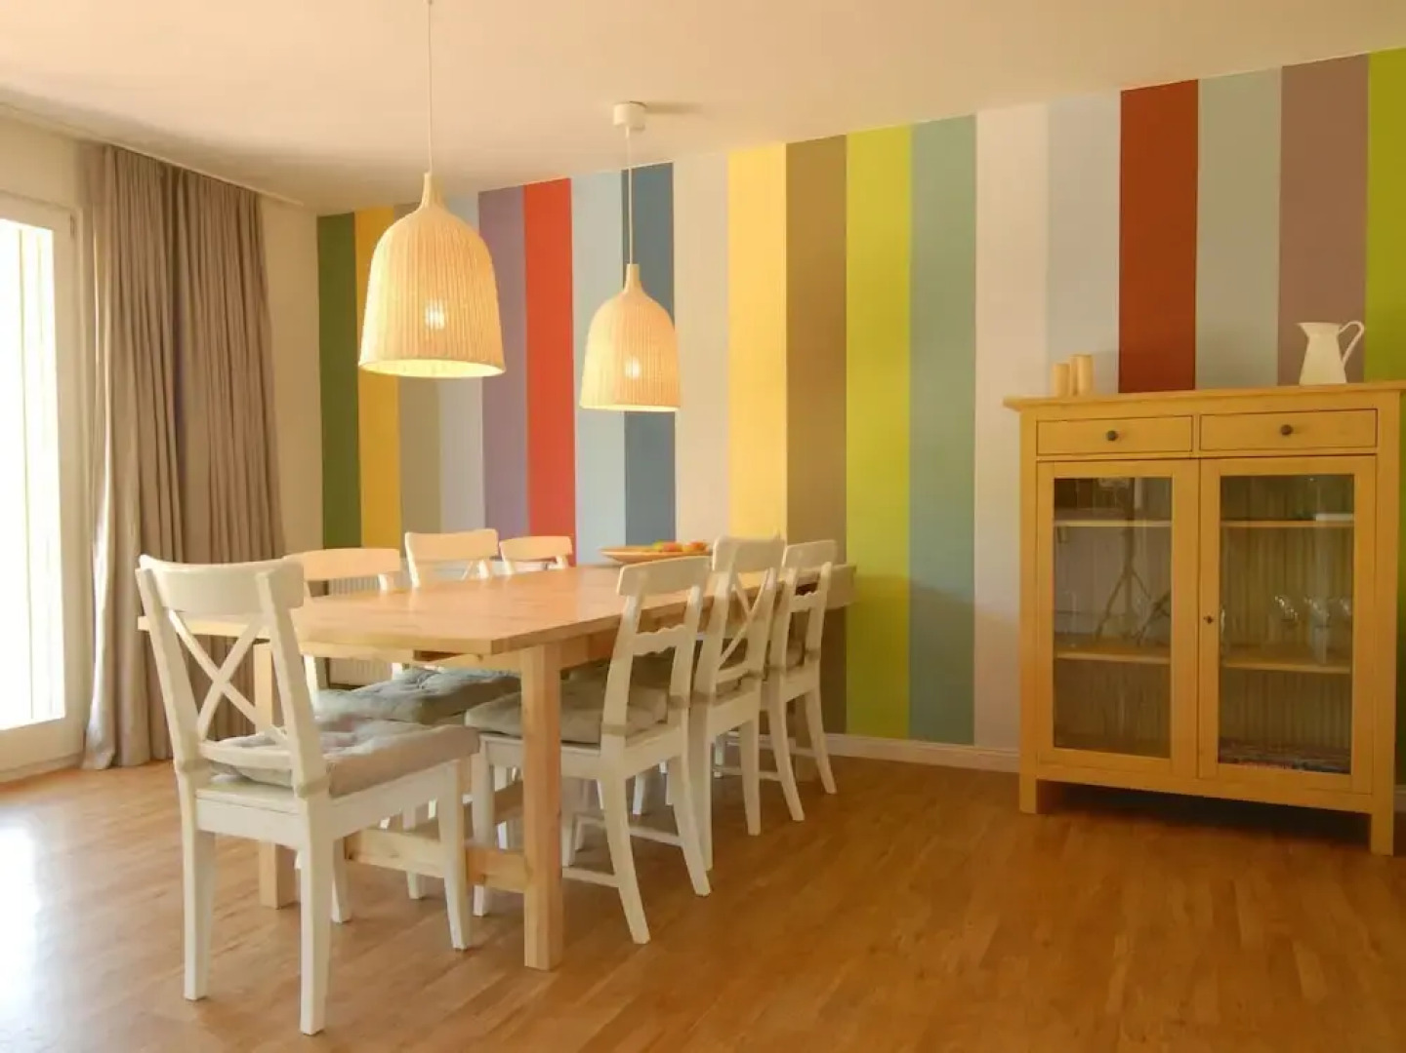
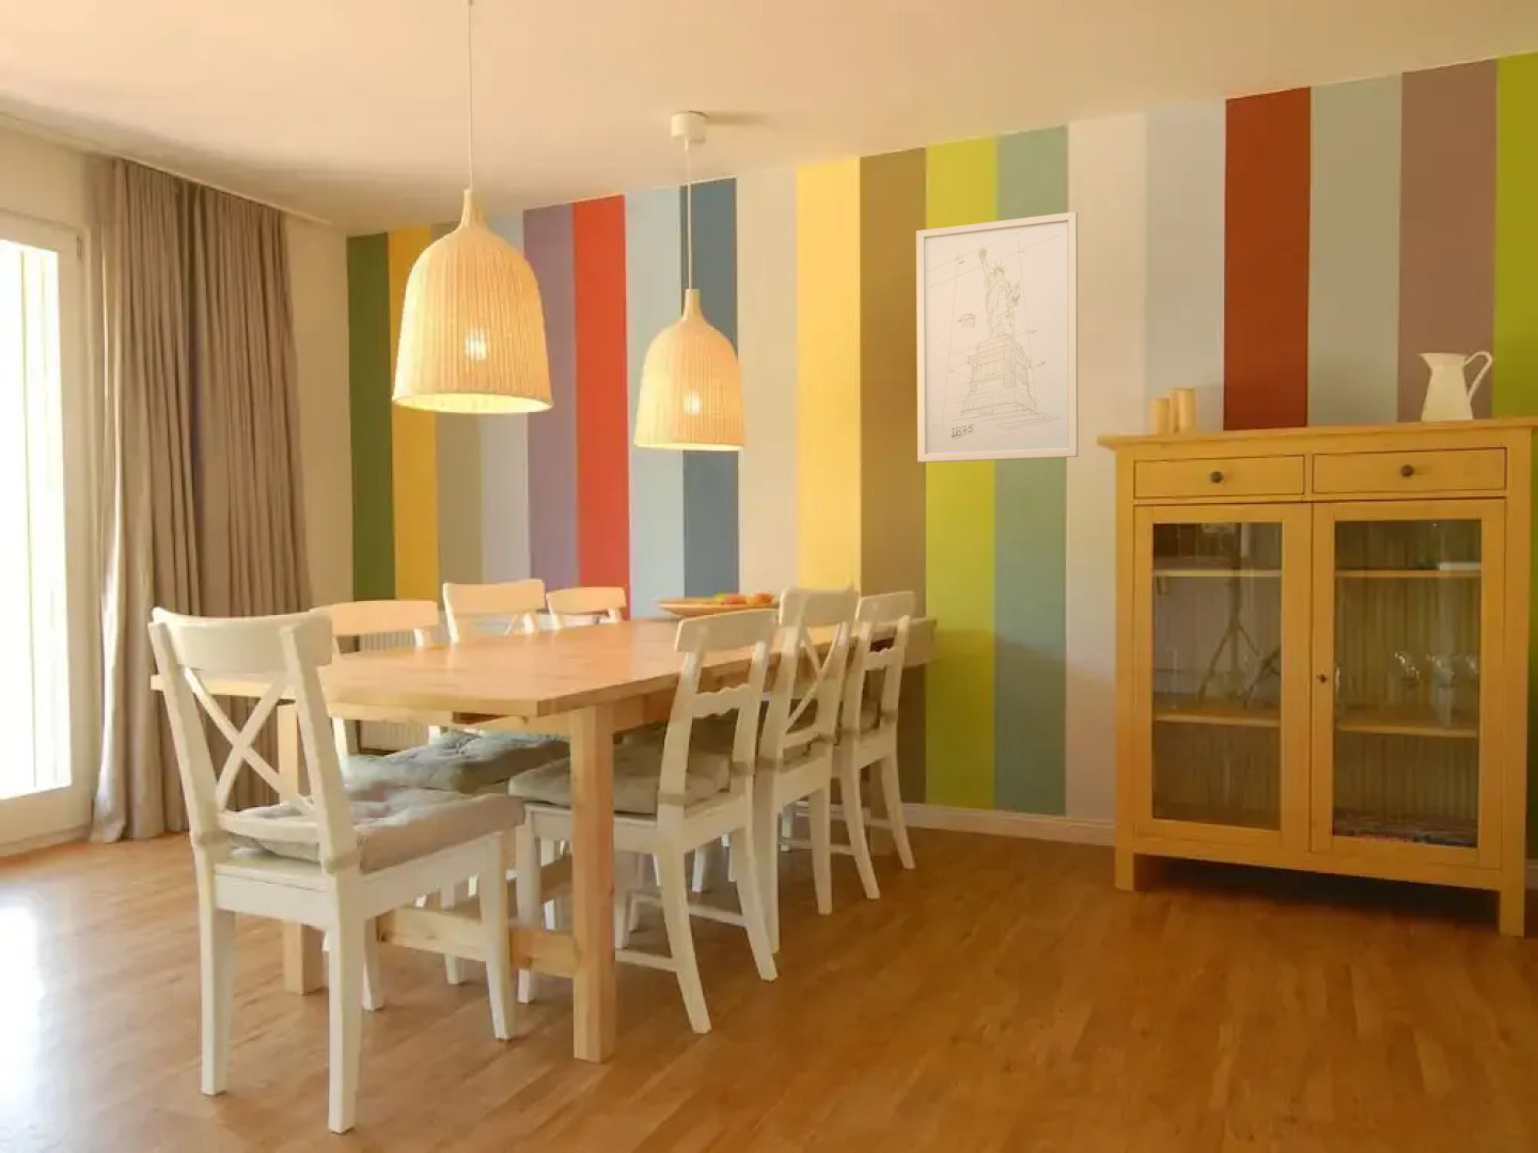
+ wall art (994, 340)
